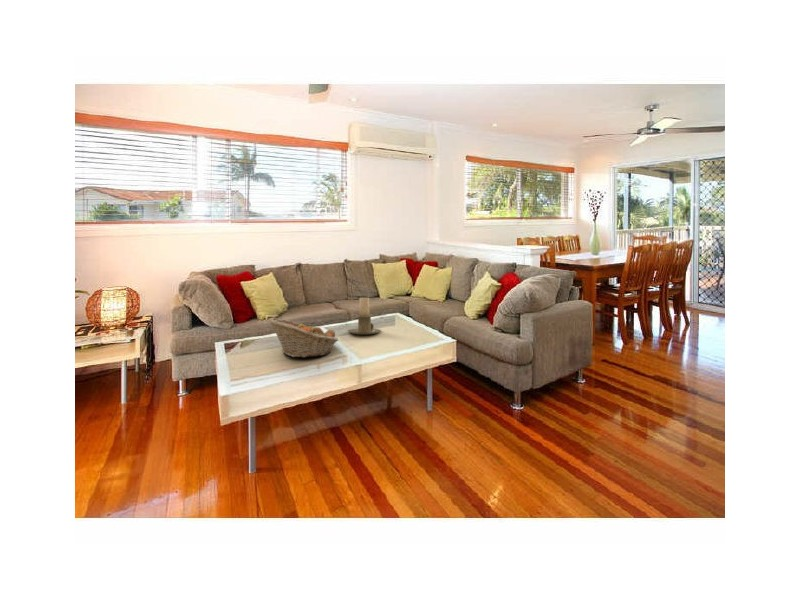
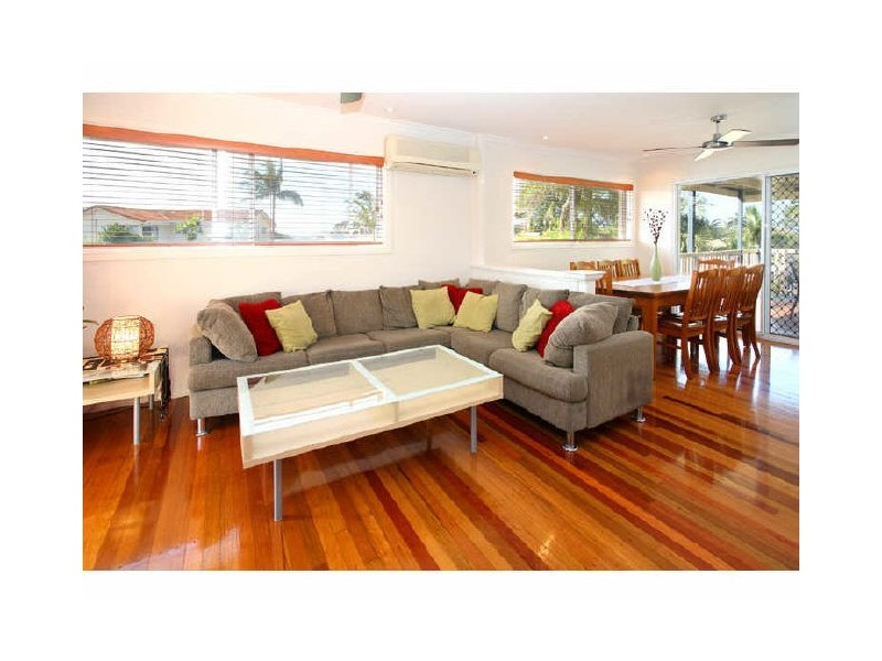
- candle holder (364, 315)
- fruit basket (303, 335)
